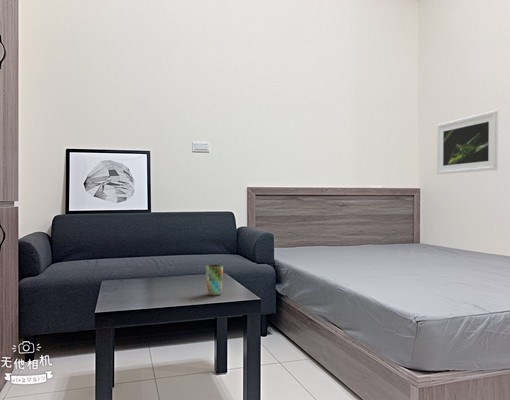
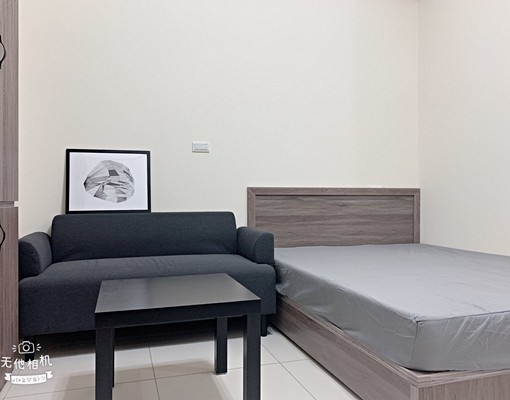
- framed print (464, 145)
- cup (214, 280)
